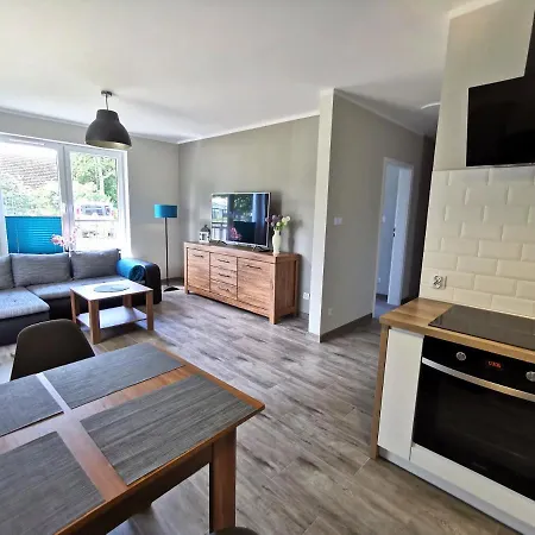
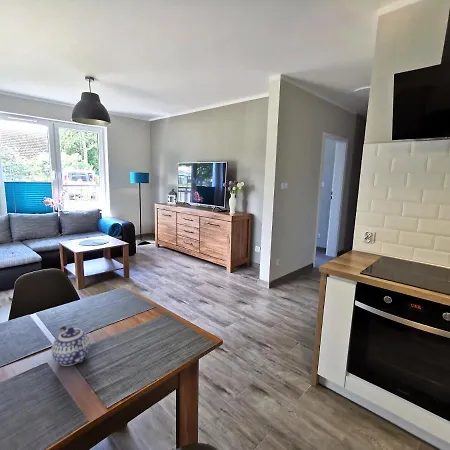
+ teapot (71, 343)
